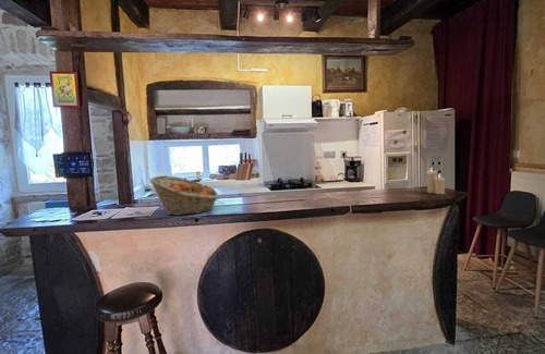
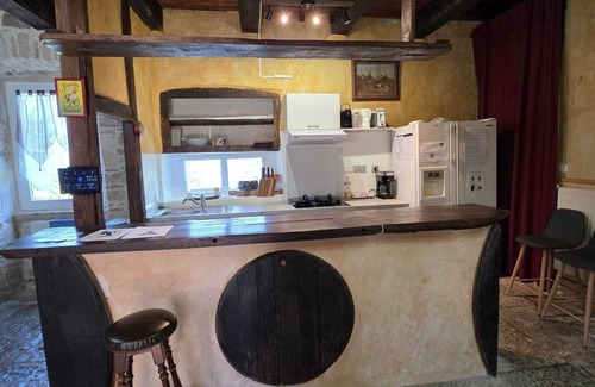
- fruit basket (185, 193)
- candle (435, 180)
